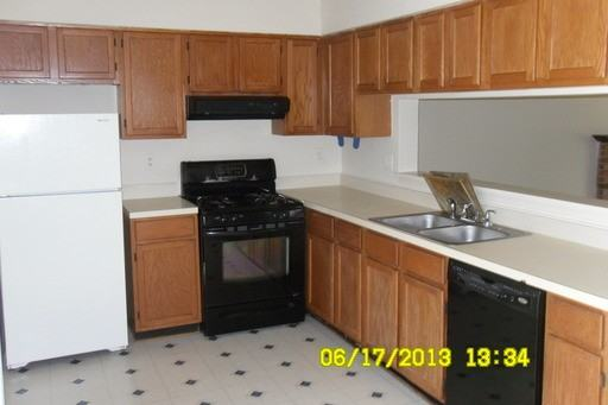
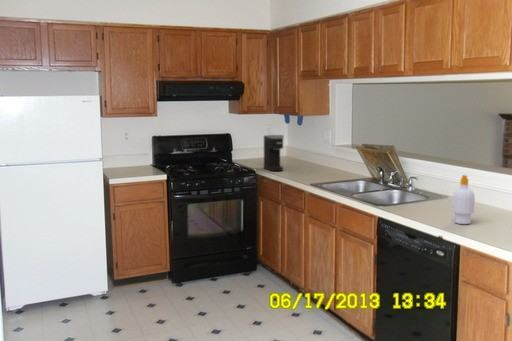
+ coffee maker (273, 152)
+ soap bottle (463, 199)
